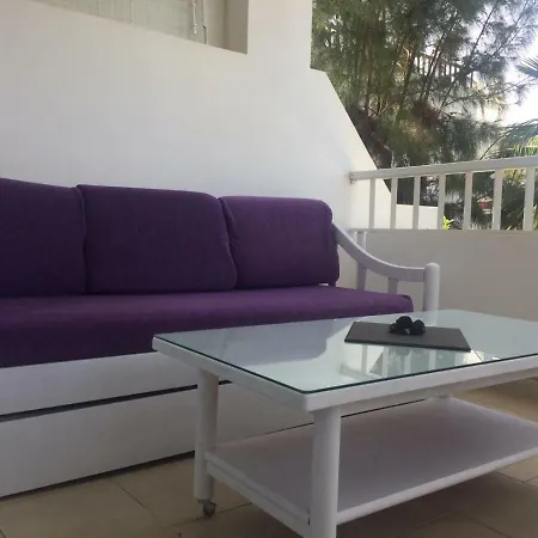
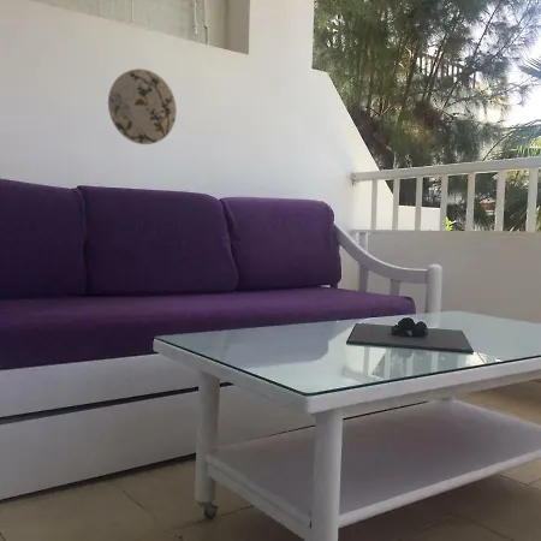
+ decorative plate (143, 107)
